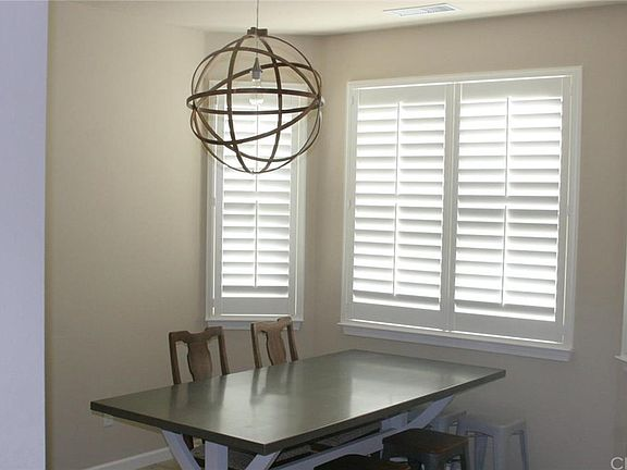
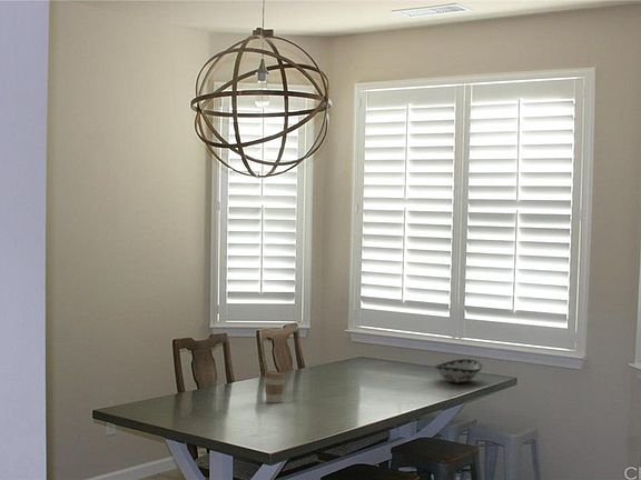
+ coffee cup (274, 386)
+ decorative bowl (457, 371)
